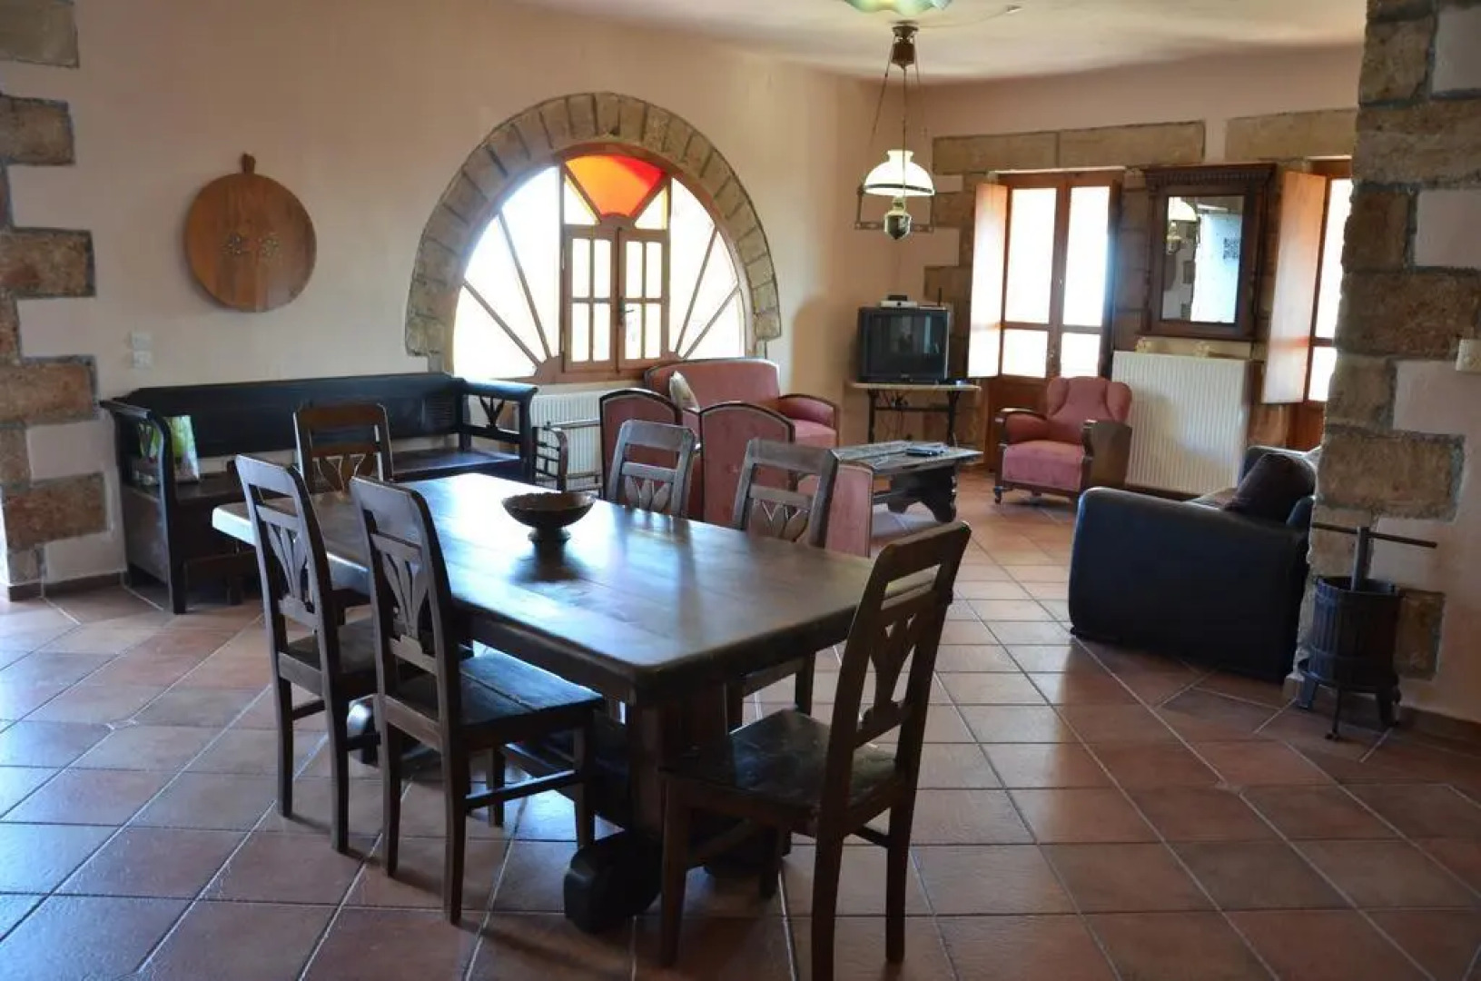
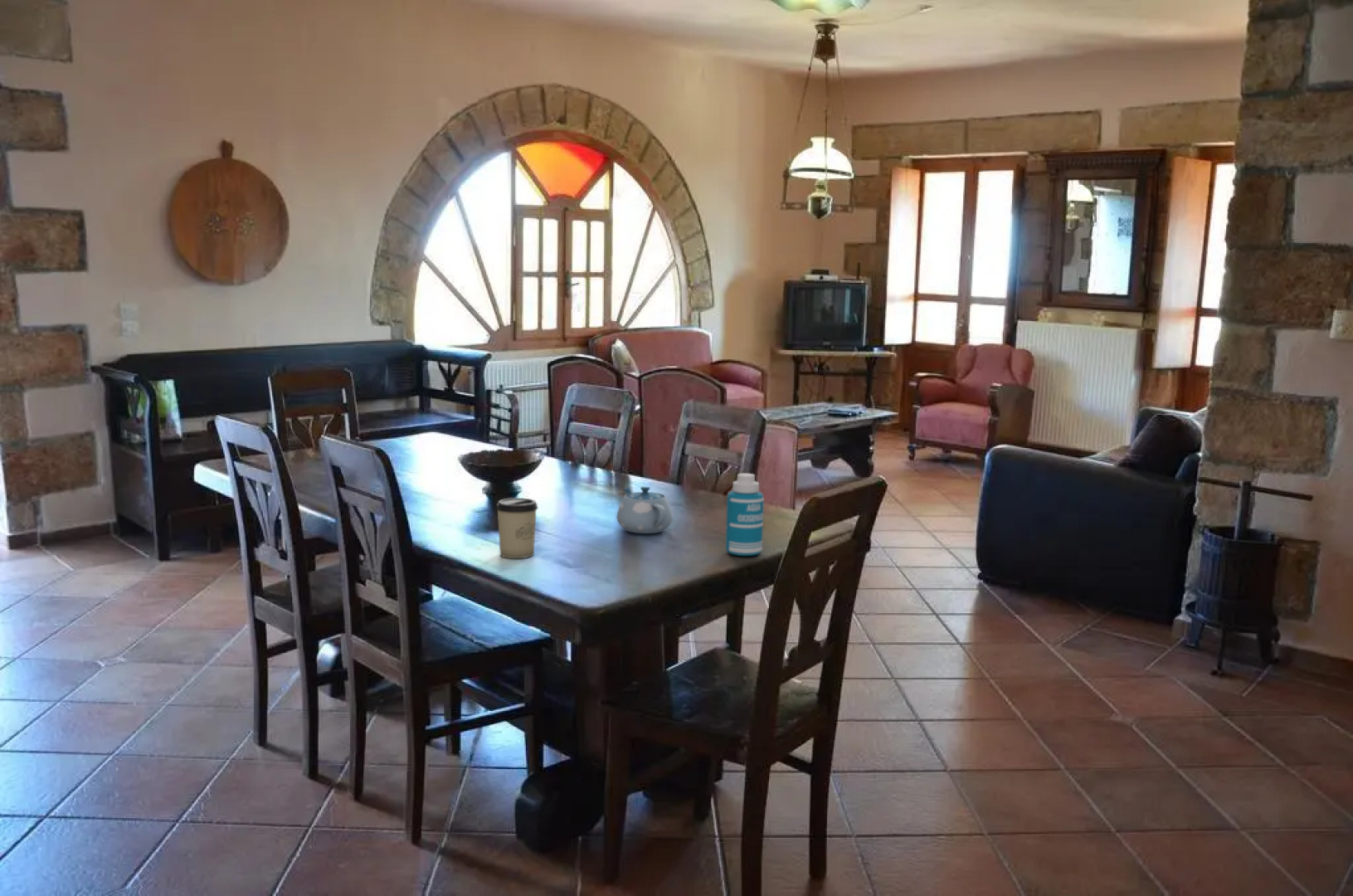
+ cup (517, 528)
+ chinaware (643, 508)
+ bottle (745, 514)
